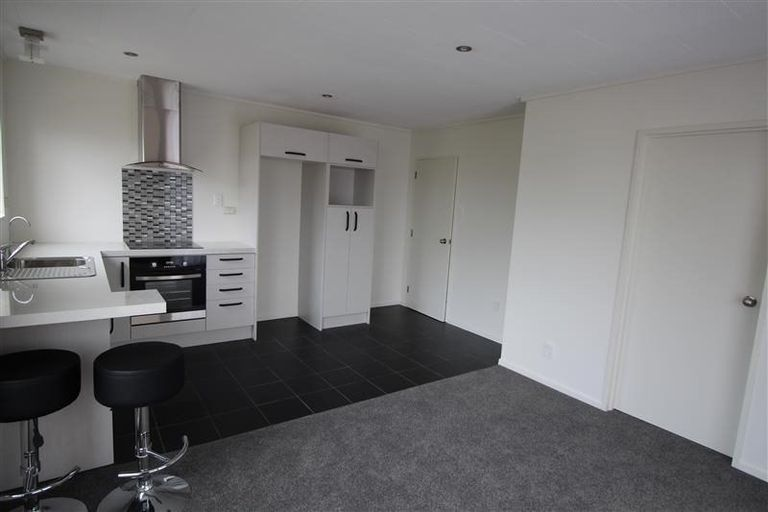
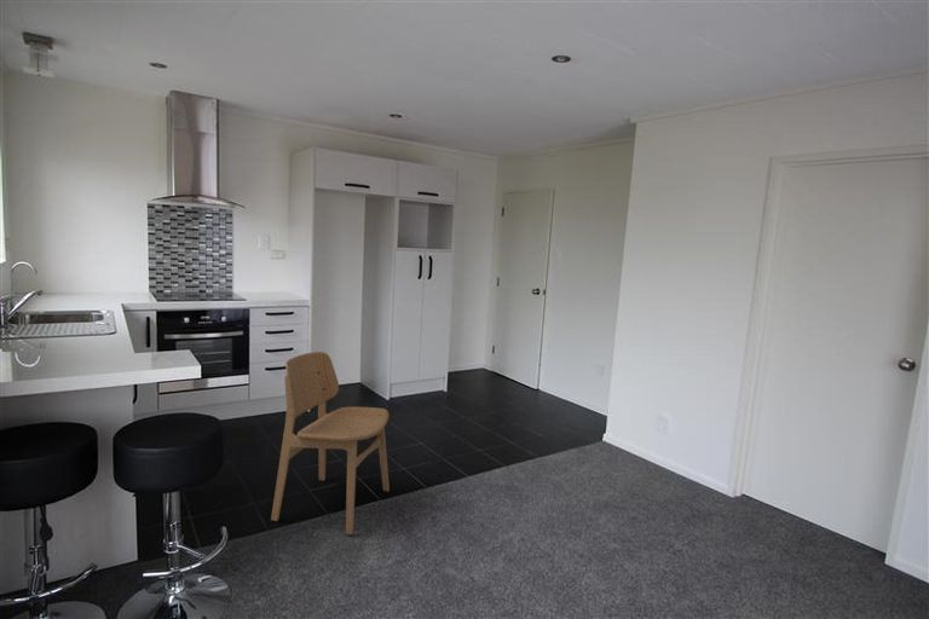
+ dining chair (336, 433)
